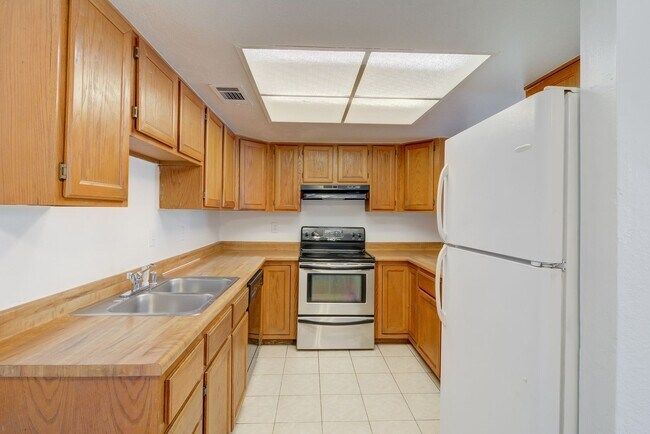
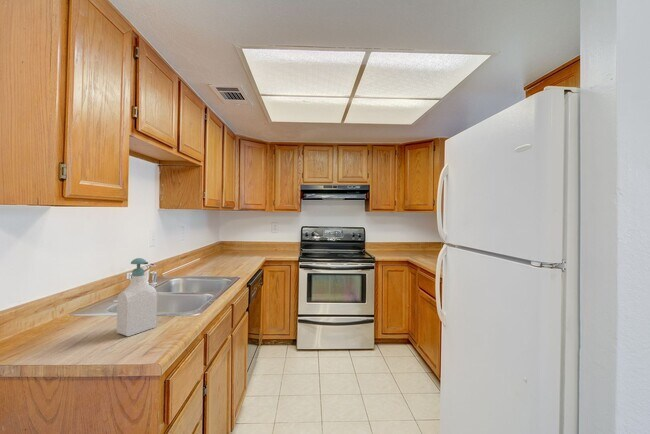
+ soap bottle (139, 294)
